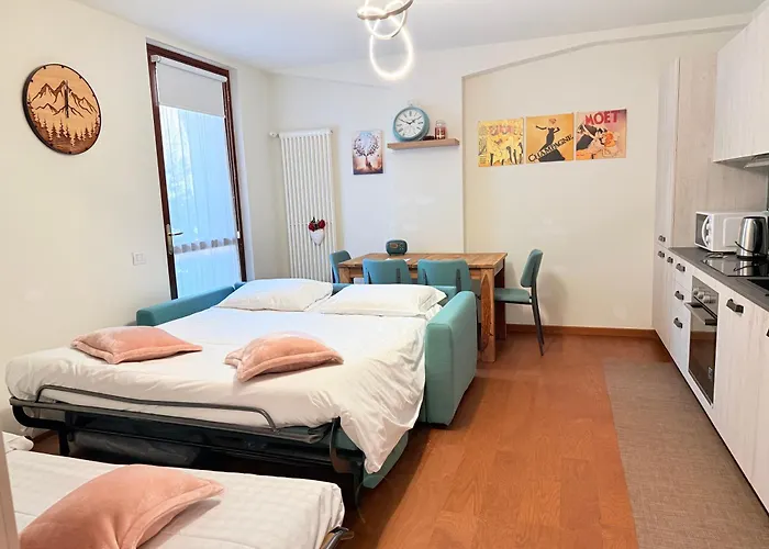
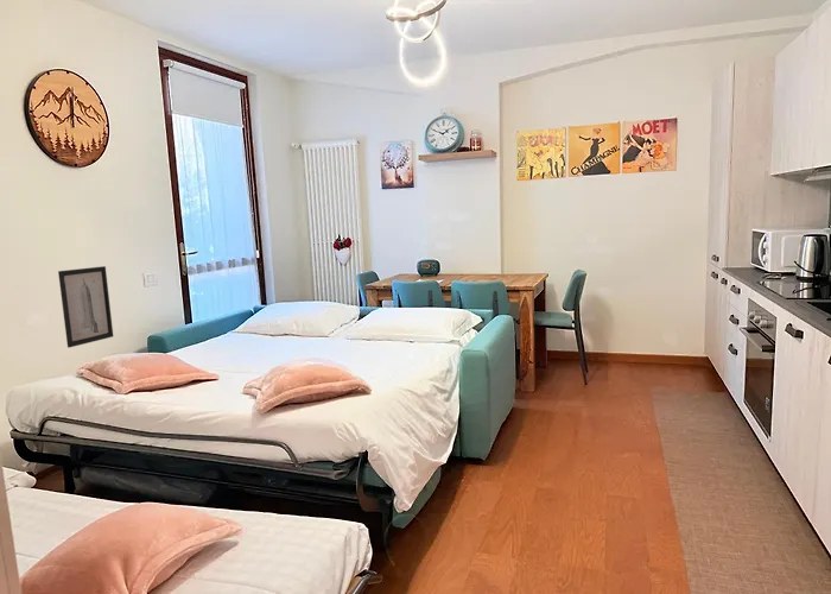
+ wall art (87, 305)
